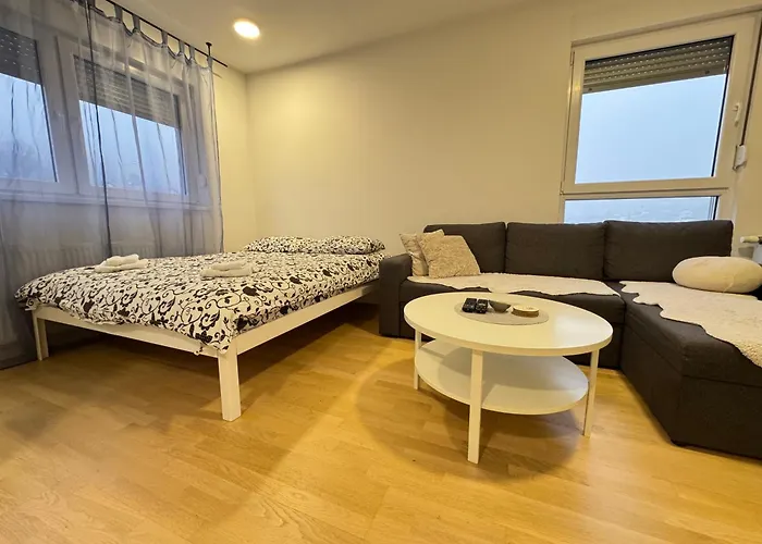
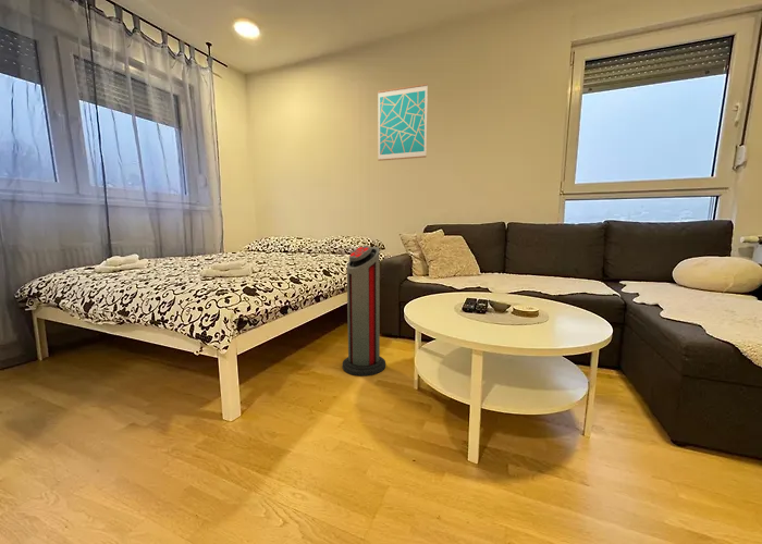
+ air purifier (364, 307)
+ wall art (402, 123)
